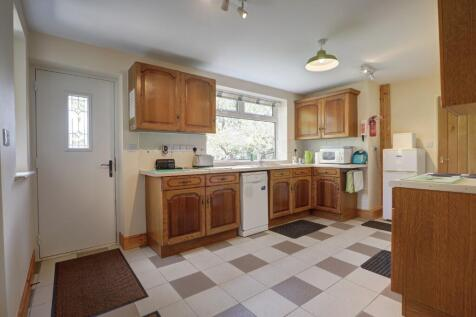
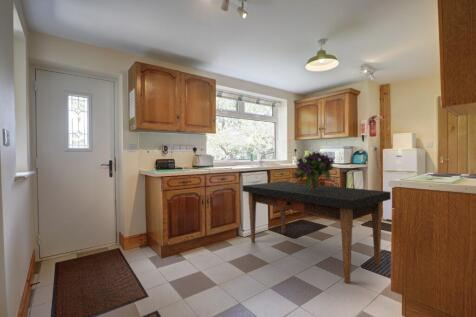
+ bouquet (314, 170)
+ dining table (308, 213)
